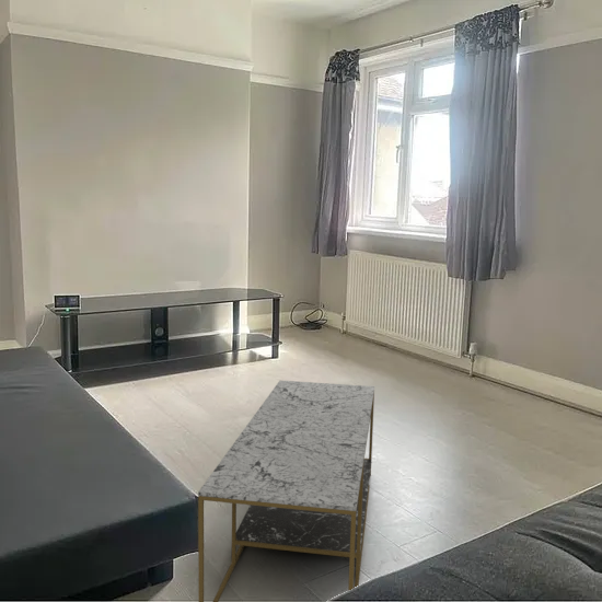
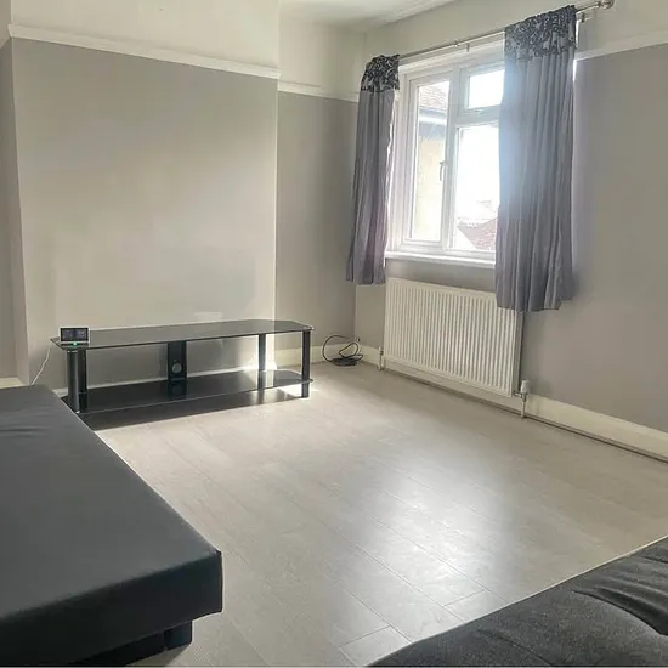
- coffee table (305, 483)
